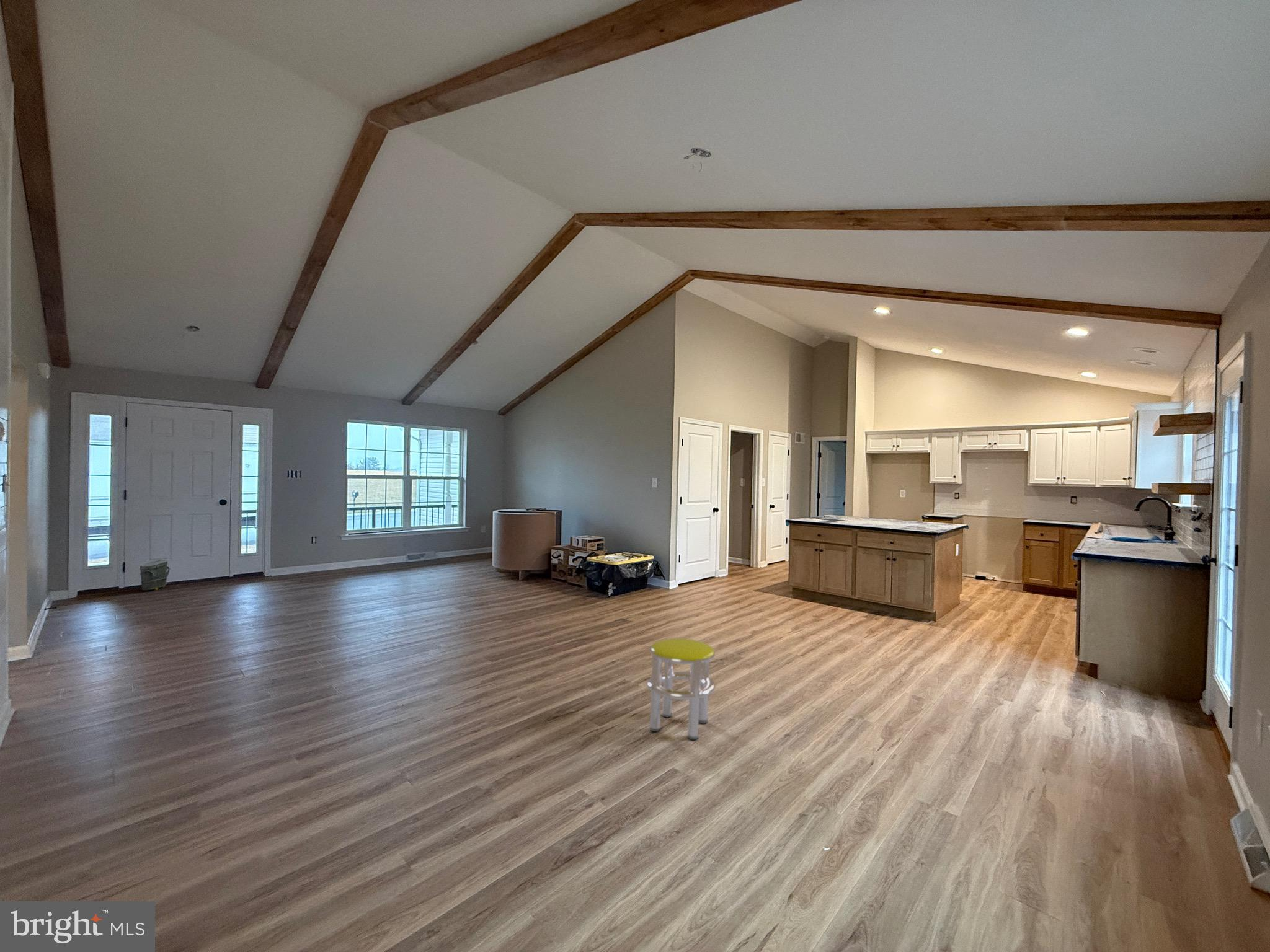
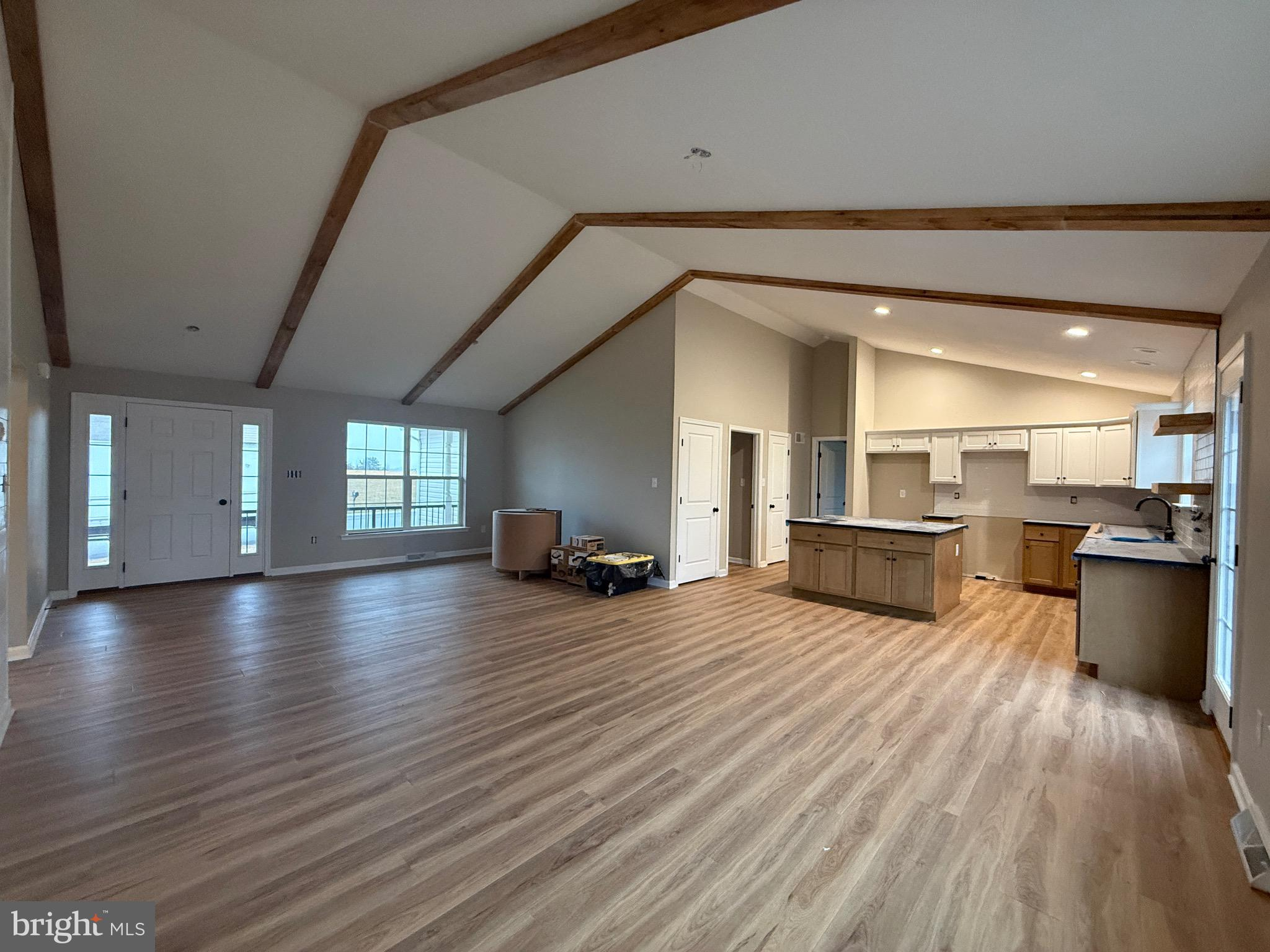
- bag (155, 575)
- stool (680, 679)
